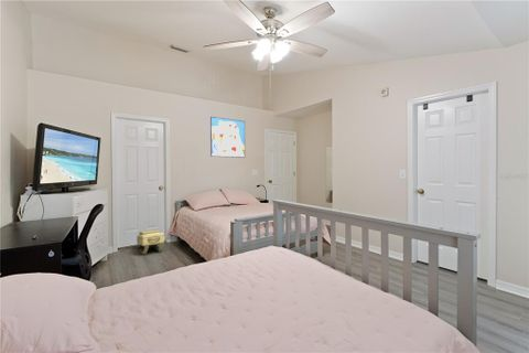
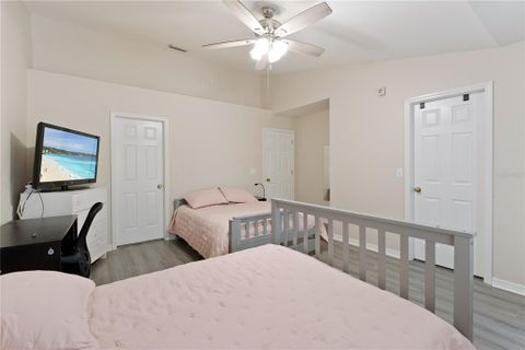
- backpack (151, 240)
- wall art (228, 138)
